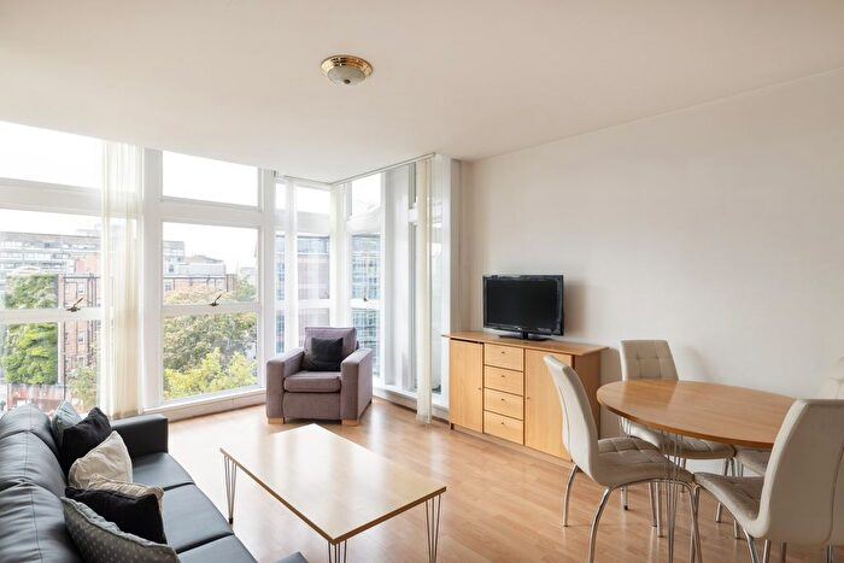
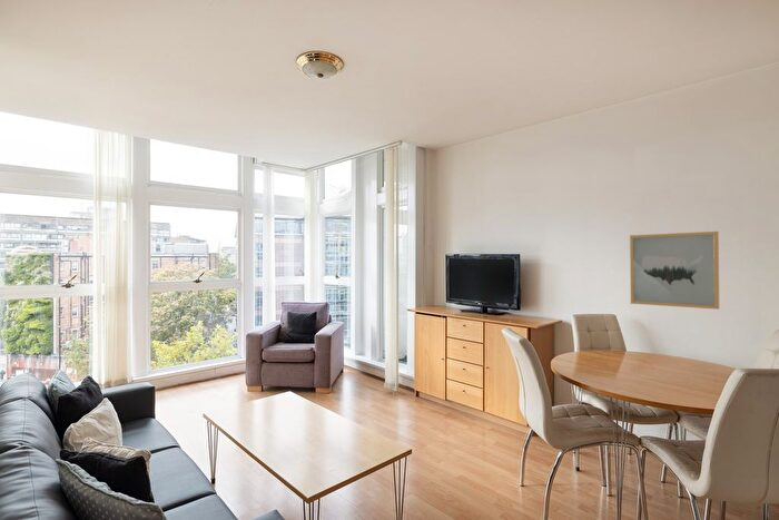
+ wall art (671, 269)
